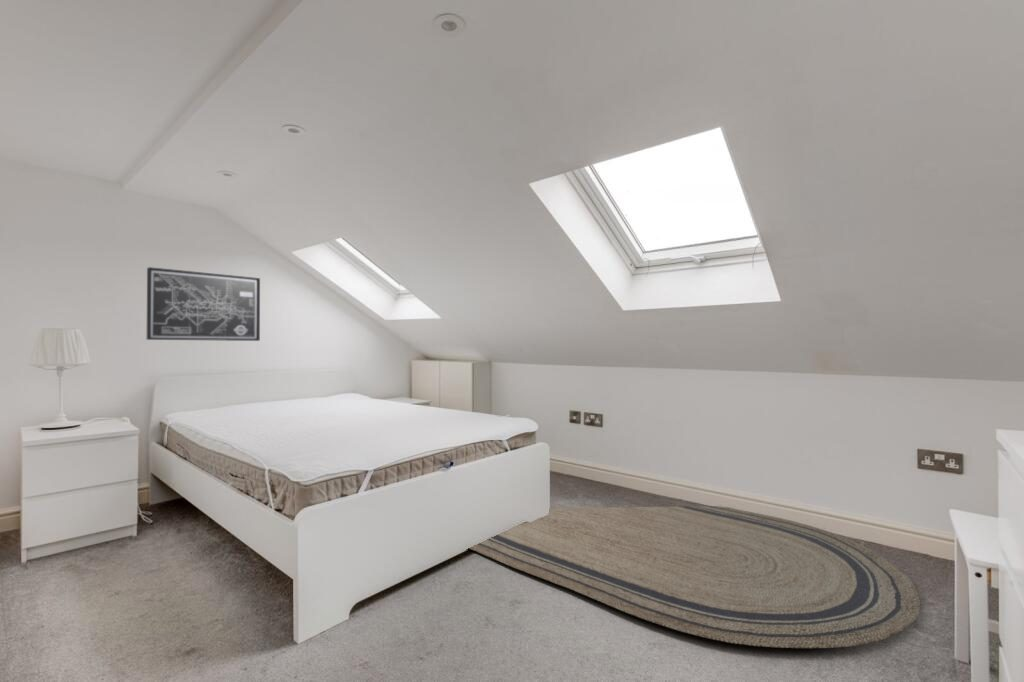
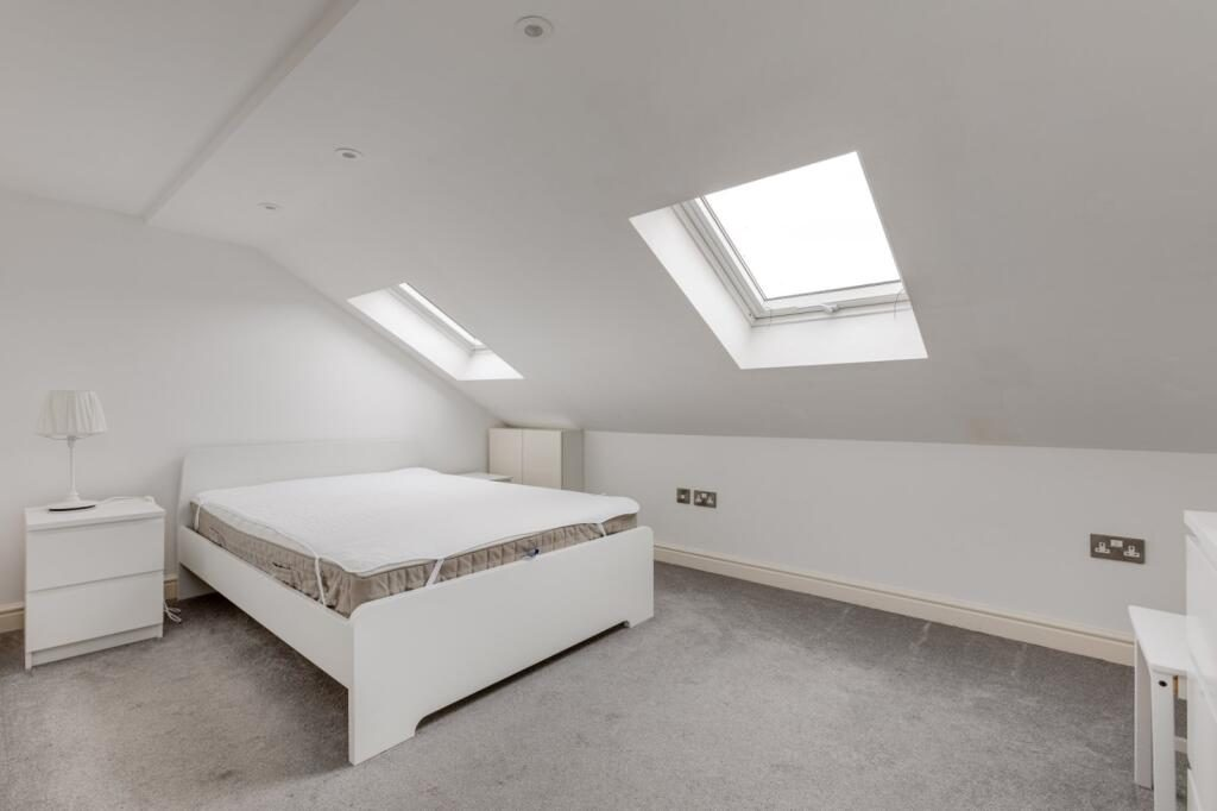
- rug (629, 530)
- wall art (207, 306)
